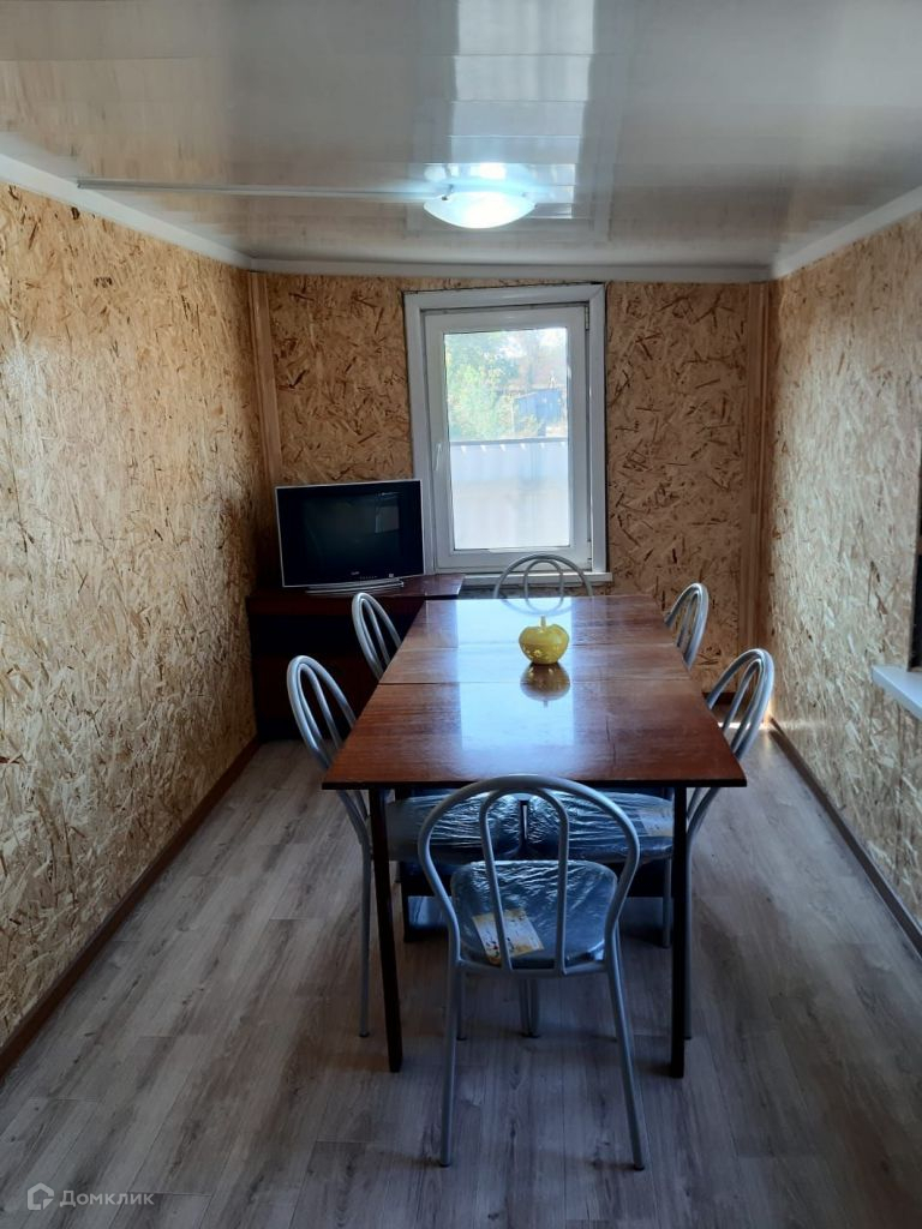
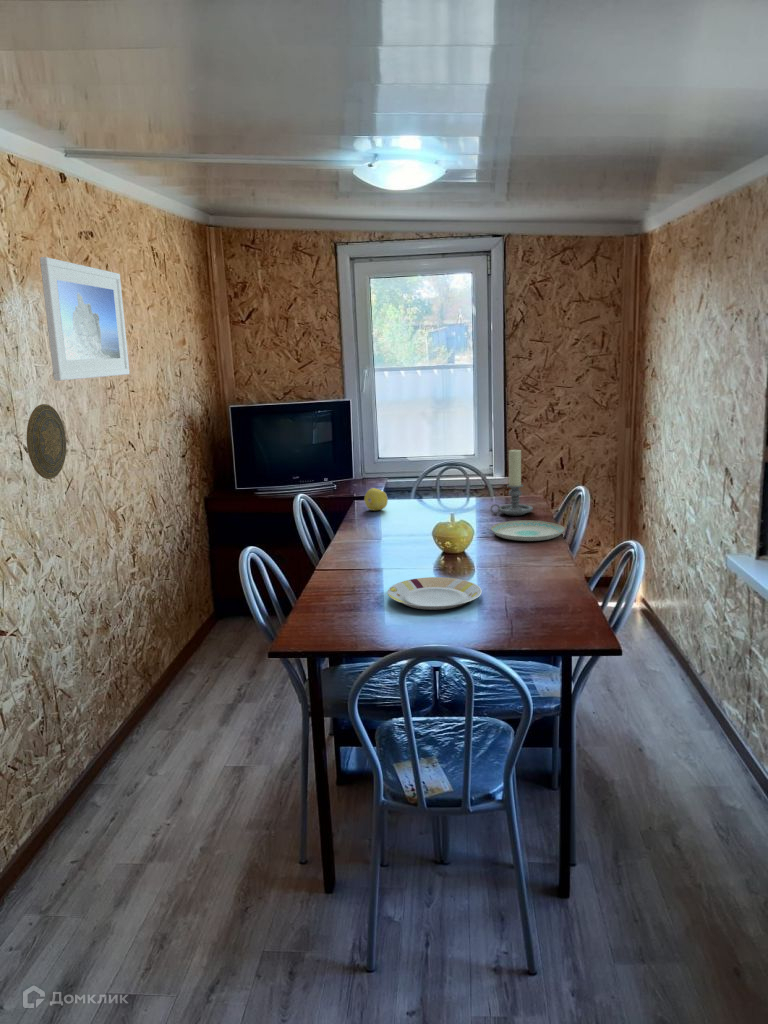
+ plate (434, 594)
+ fruit (376, 499)
+ plate (527, 530)
+ candle holder (511, 481)
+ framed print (89, 322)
+ decorative plate (50, 441)
